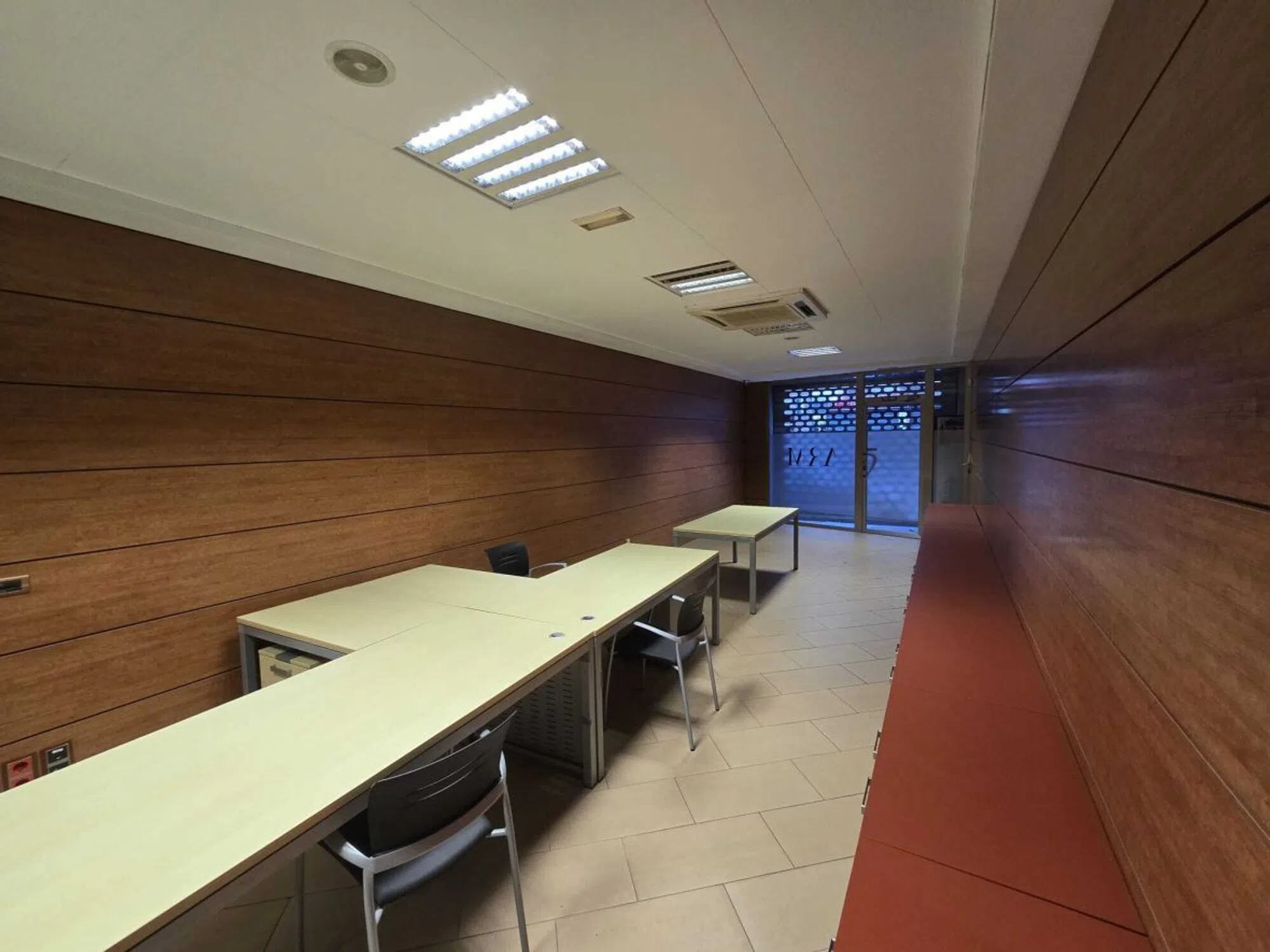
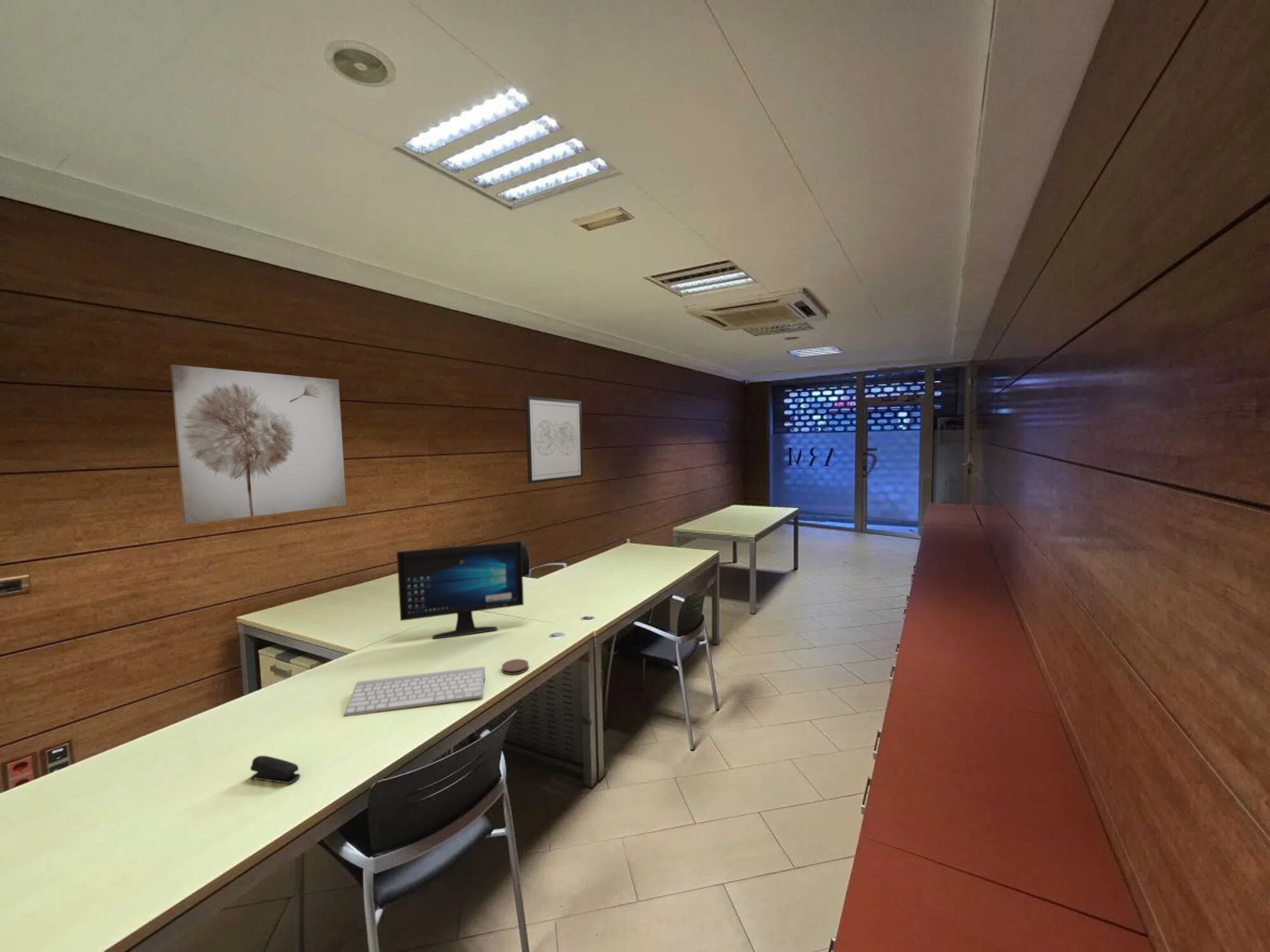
+ coaster (515, 666)
+ keyboard (419, 688)
+ wall art (556, 439)
+ wall art (269, 444)
+ stapler (275, 768)
+ computer monitor (463, 587)
